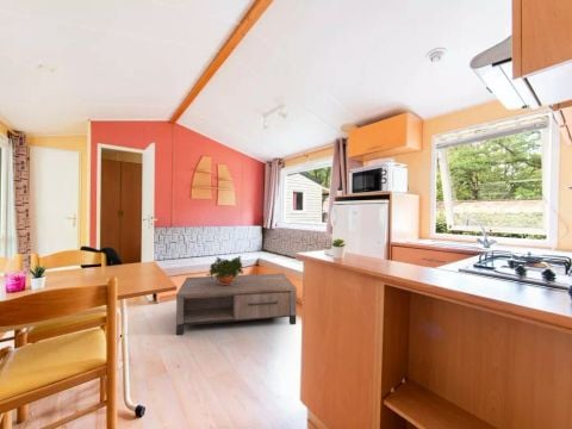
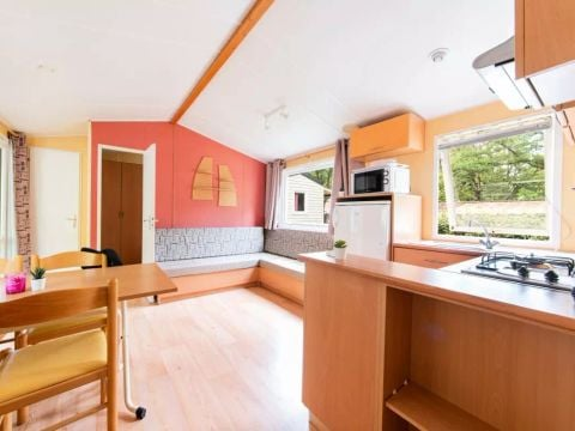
- potted plant (225, 269)
- coffee table (237, 299)
